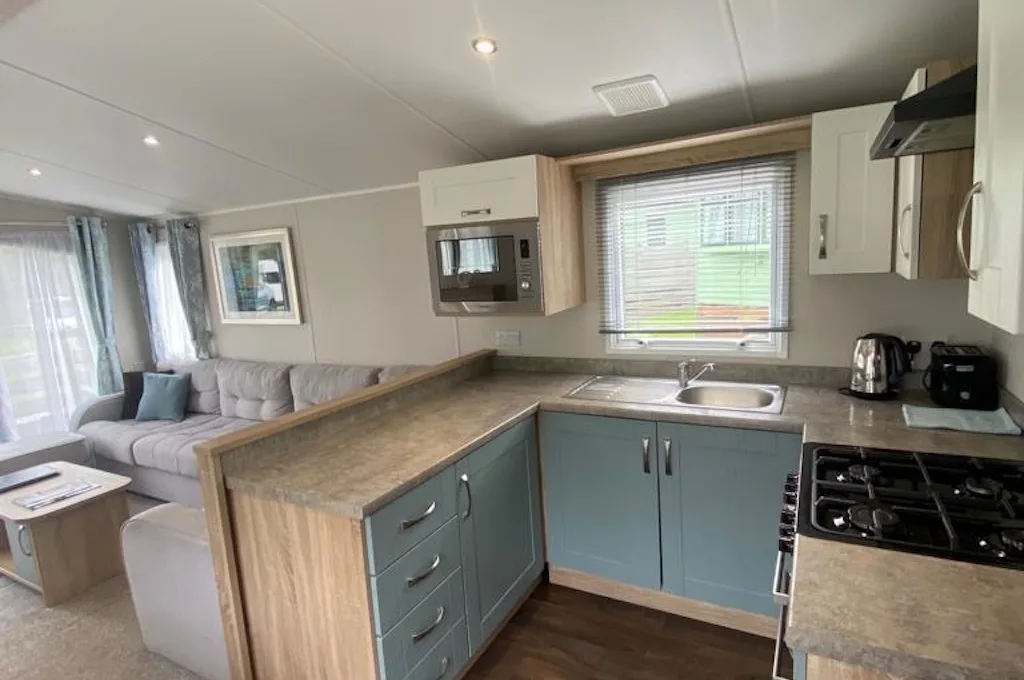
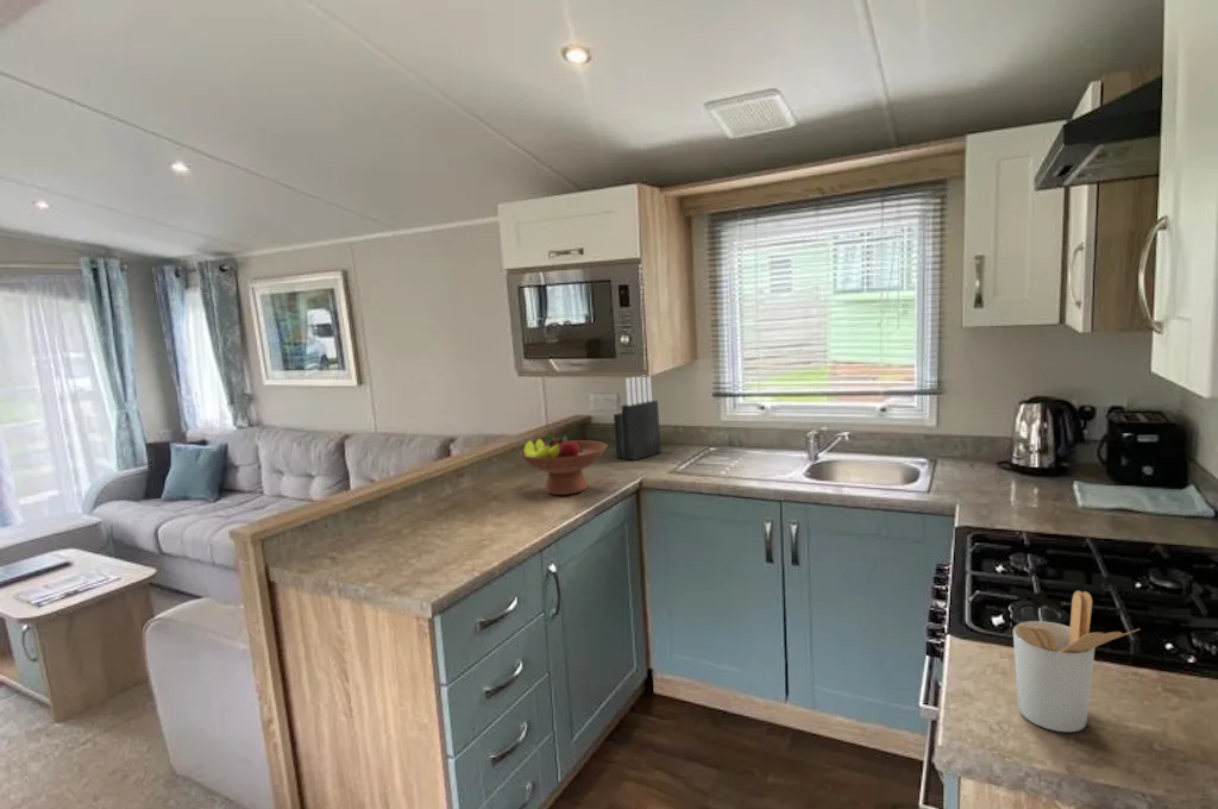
+ fruit bowl (564, 460)
+ knife block (634, 415)
+ utensil holder (1069, 665)
